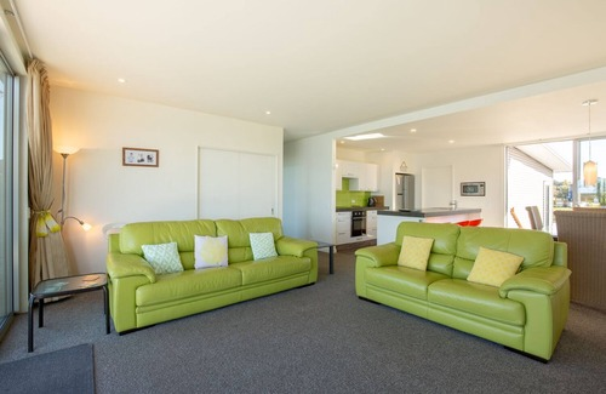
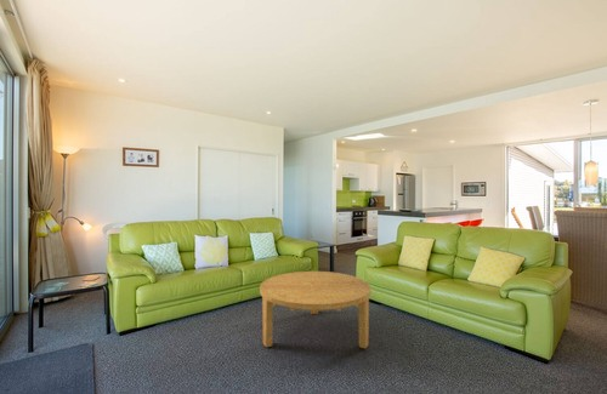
+ coffee table (314, 308)
